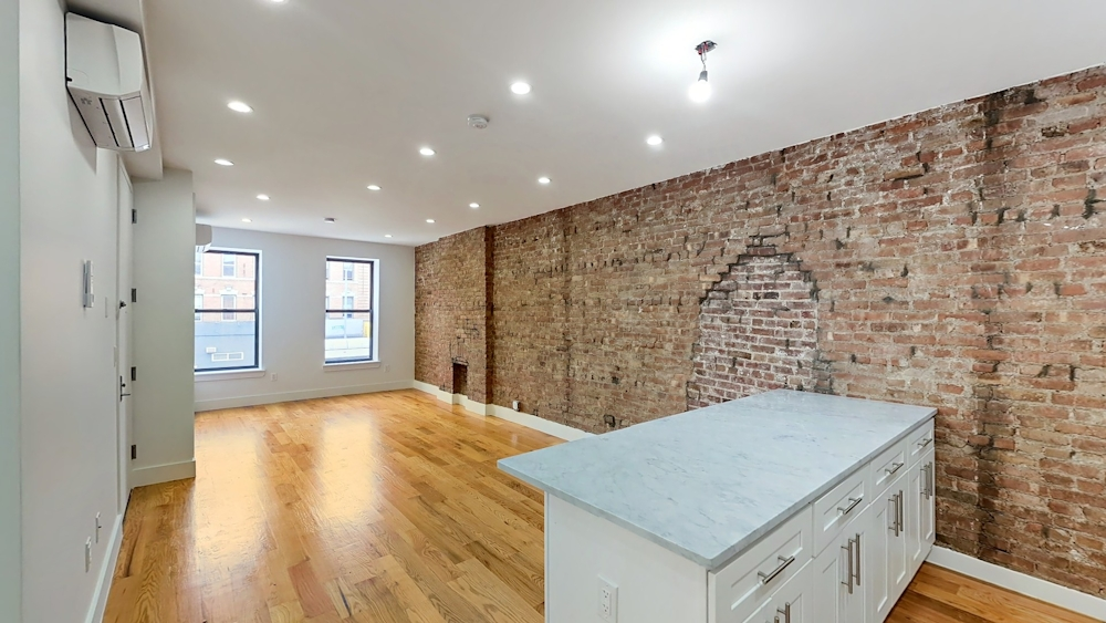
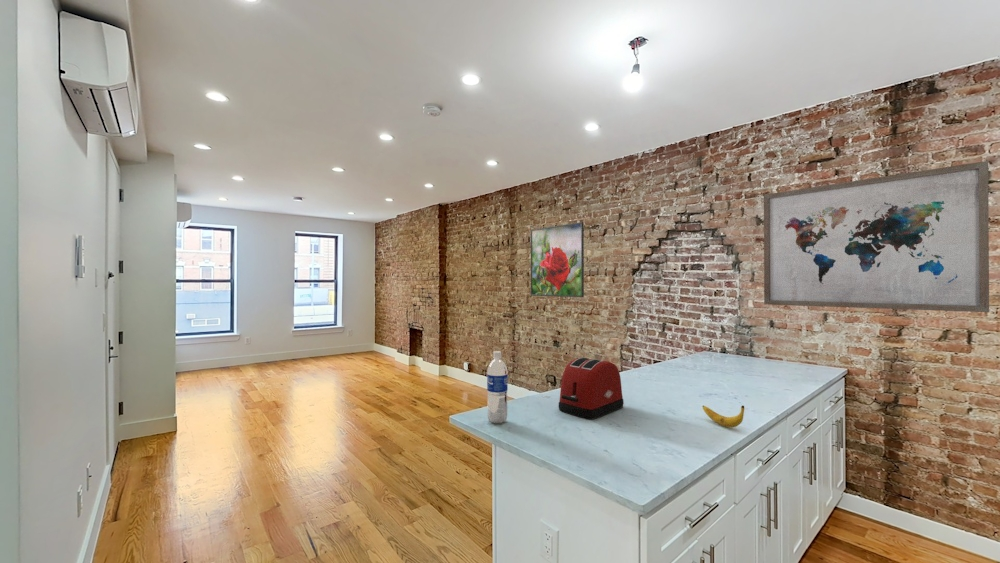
+ banana (721, 415)
+ toaster (591, 383)
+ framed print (555, 261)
+ water bottle (497, 386)
+ wall art (858, 244)
